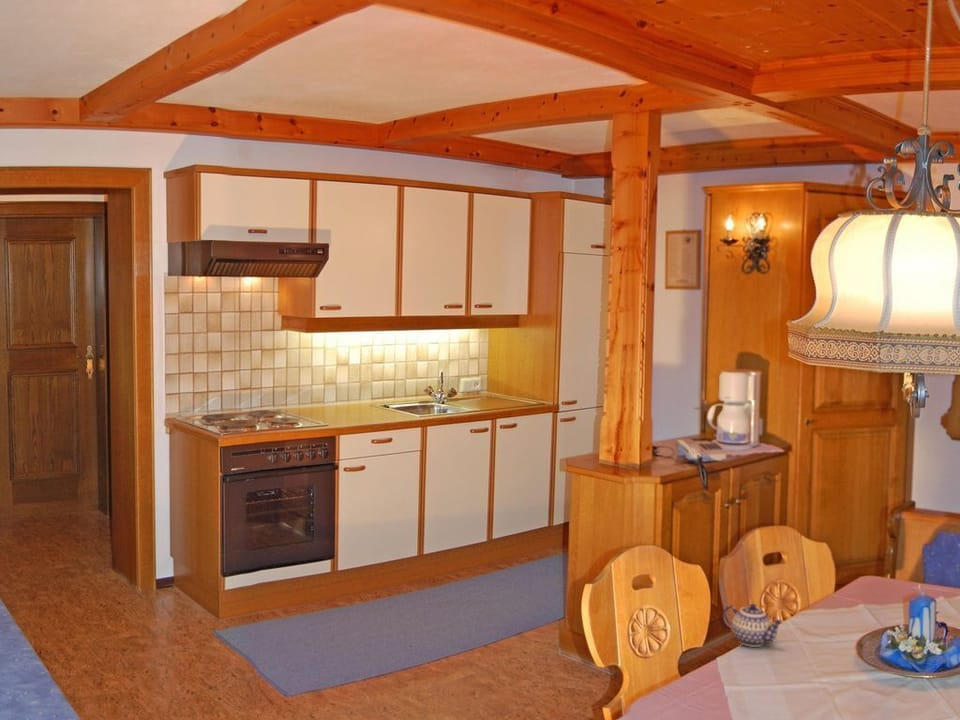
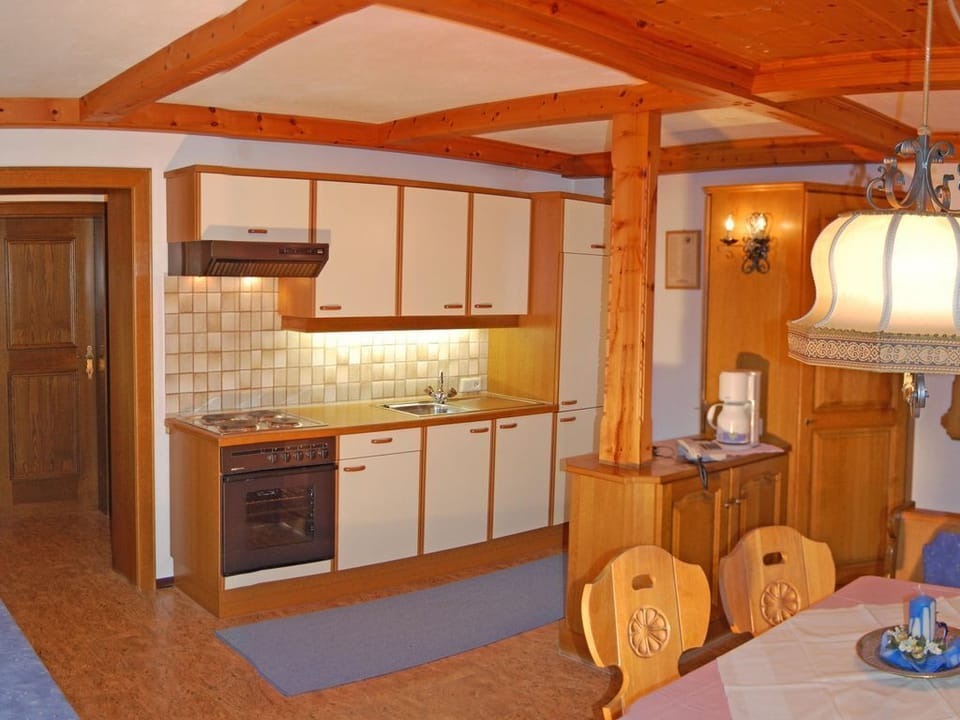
- teapot (752, 623)
